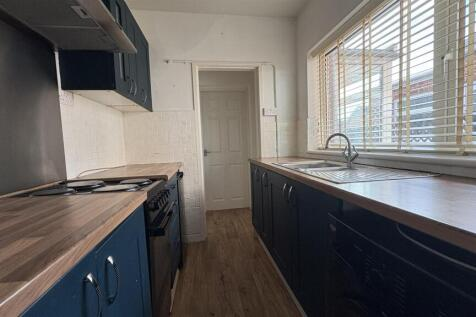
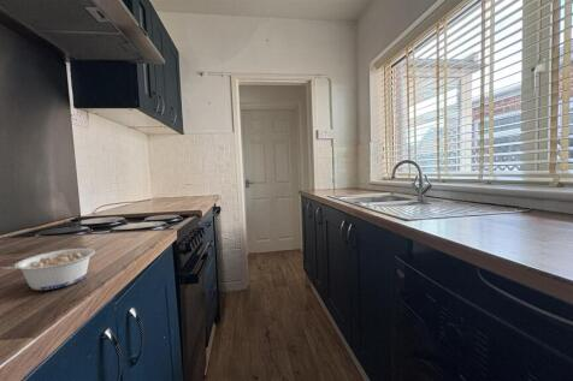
+ legume (57, 267)
